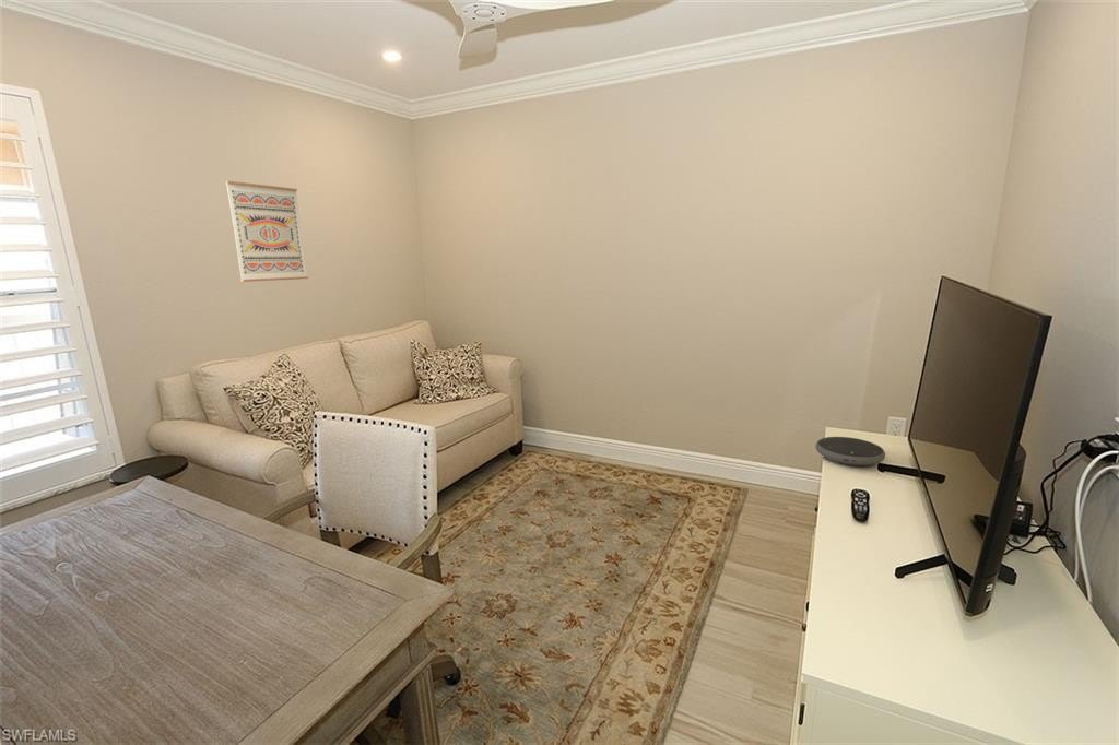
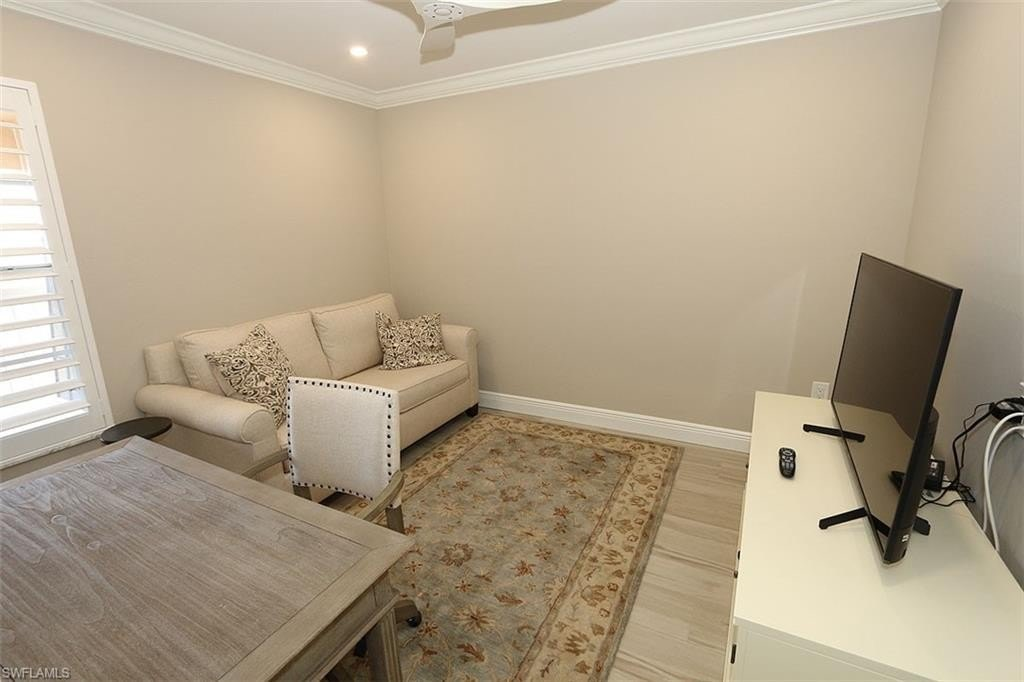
- speaker (849, 449)
- wall art (269, 233)
